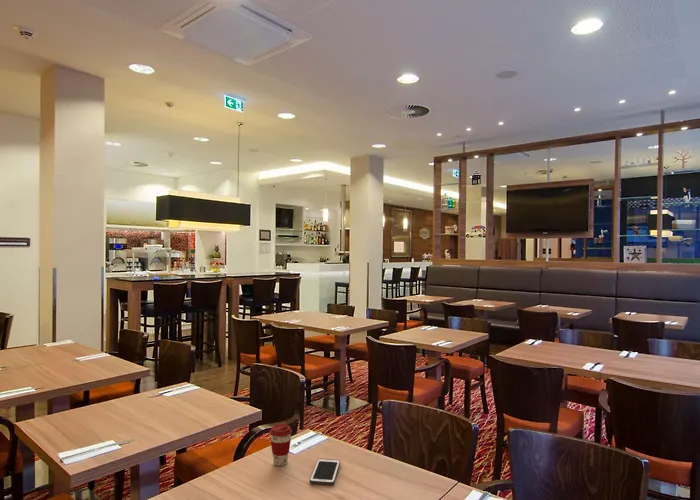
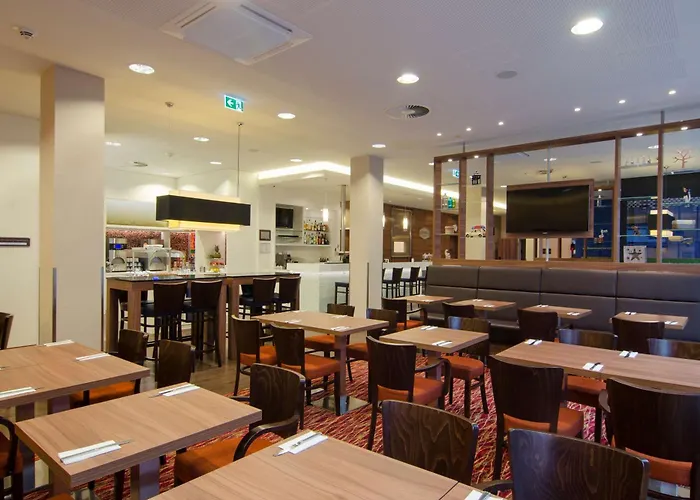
- cell phone (325, 471)
- coffee cup (280, 445)
